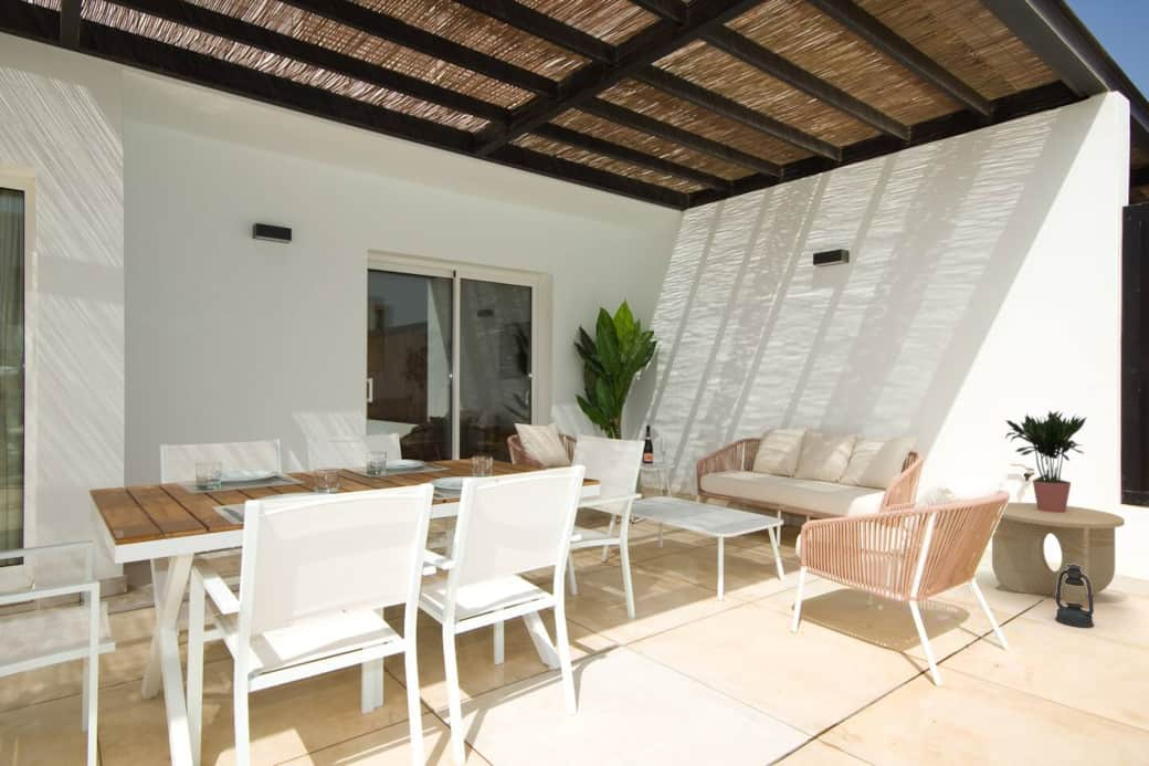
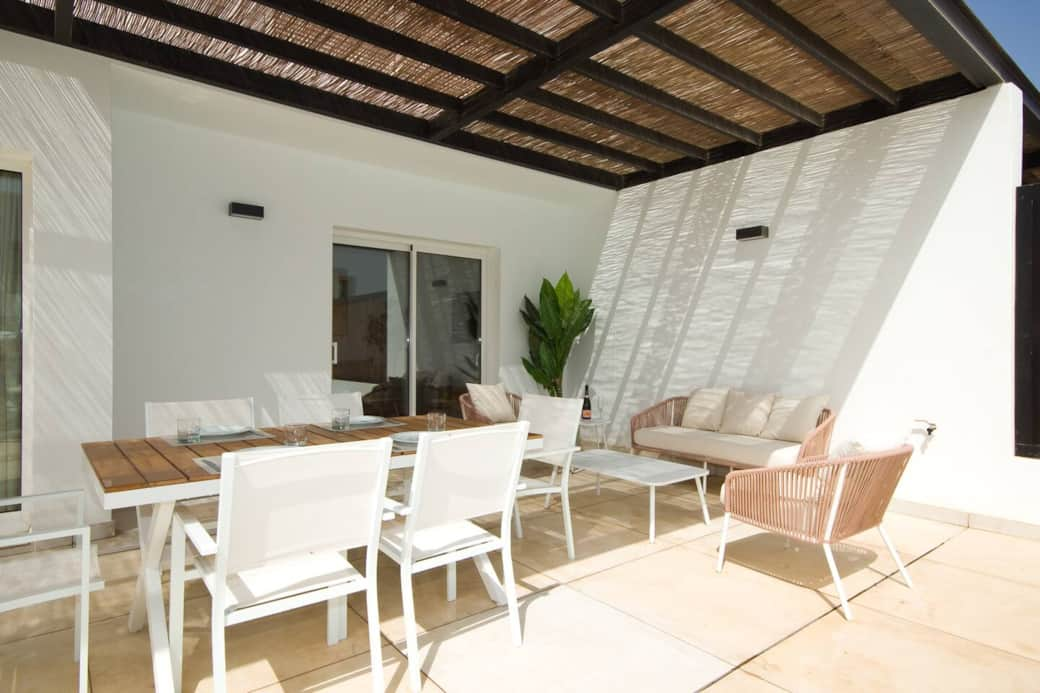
- lantern (1074, 585)
- side table (1044, 555)
- potted plant (1050, 461)
